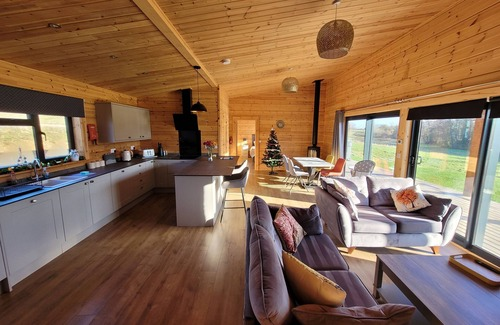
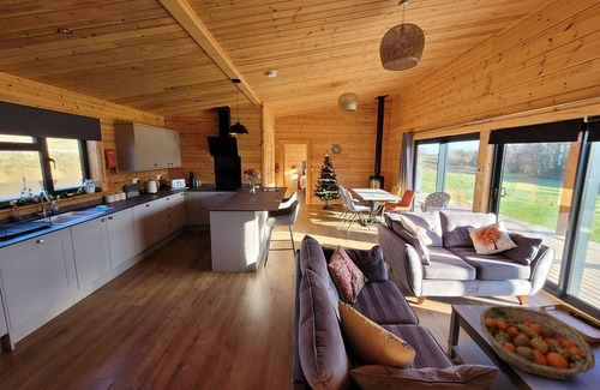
+ fruit basket (530, 340)
